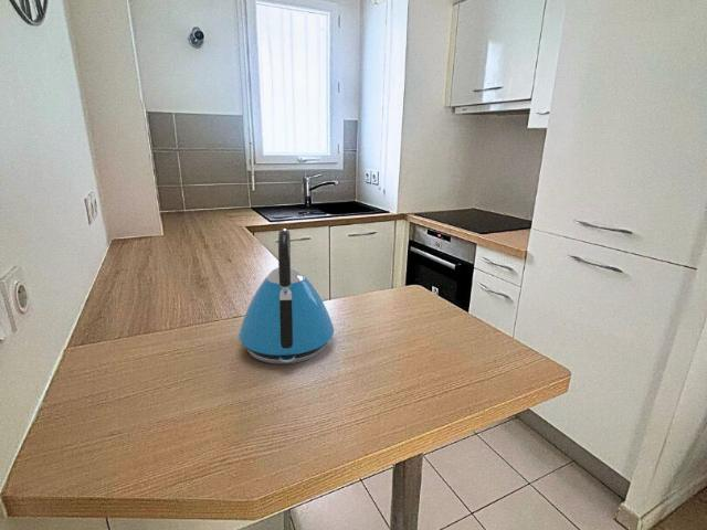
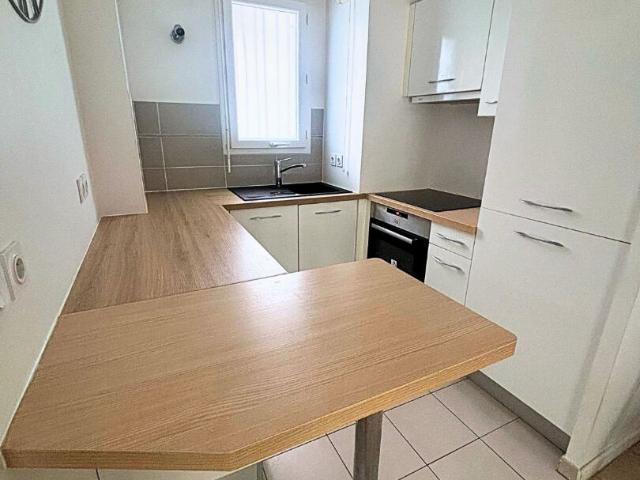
- kettle (285, 289)
